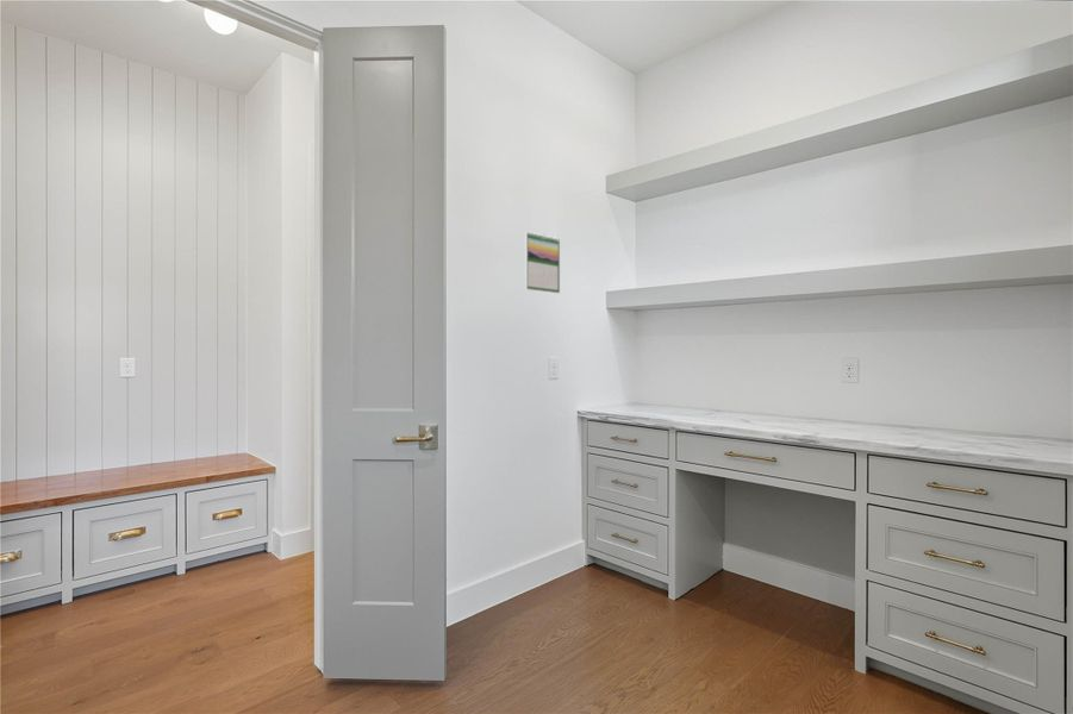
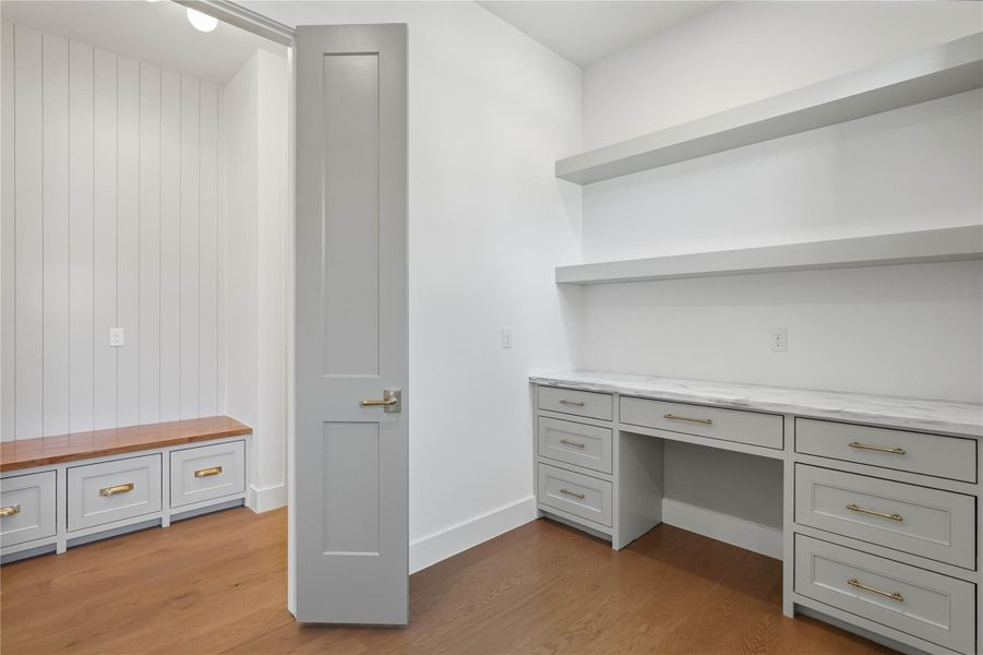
- calendar (542, 262)
